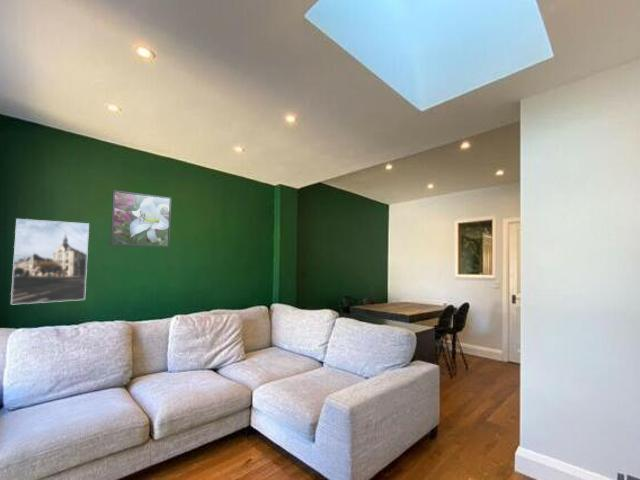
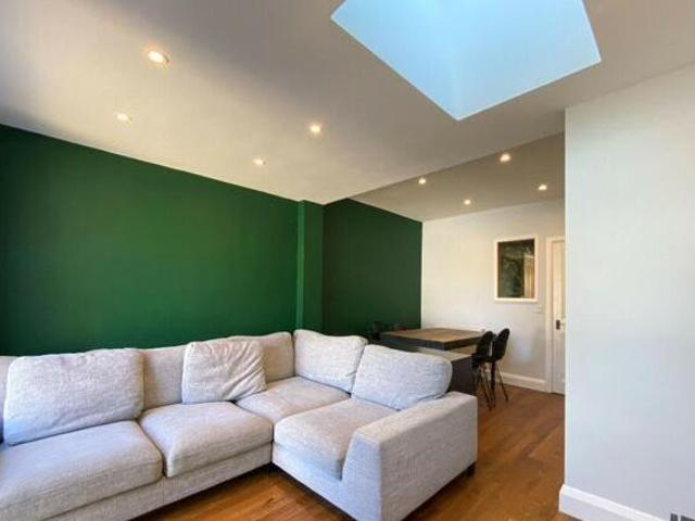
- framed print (142, 220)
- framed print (52, 261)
